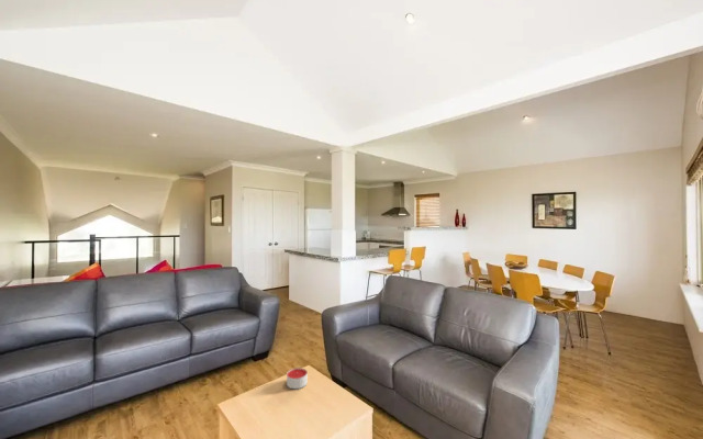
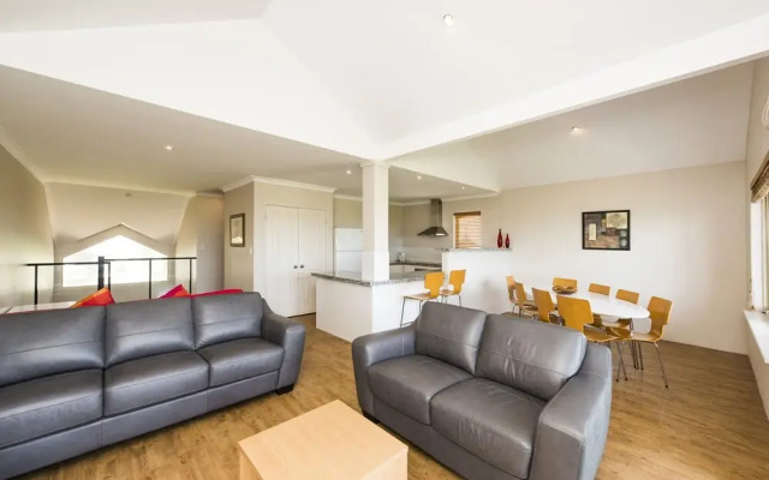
- candle (297, 378)
